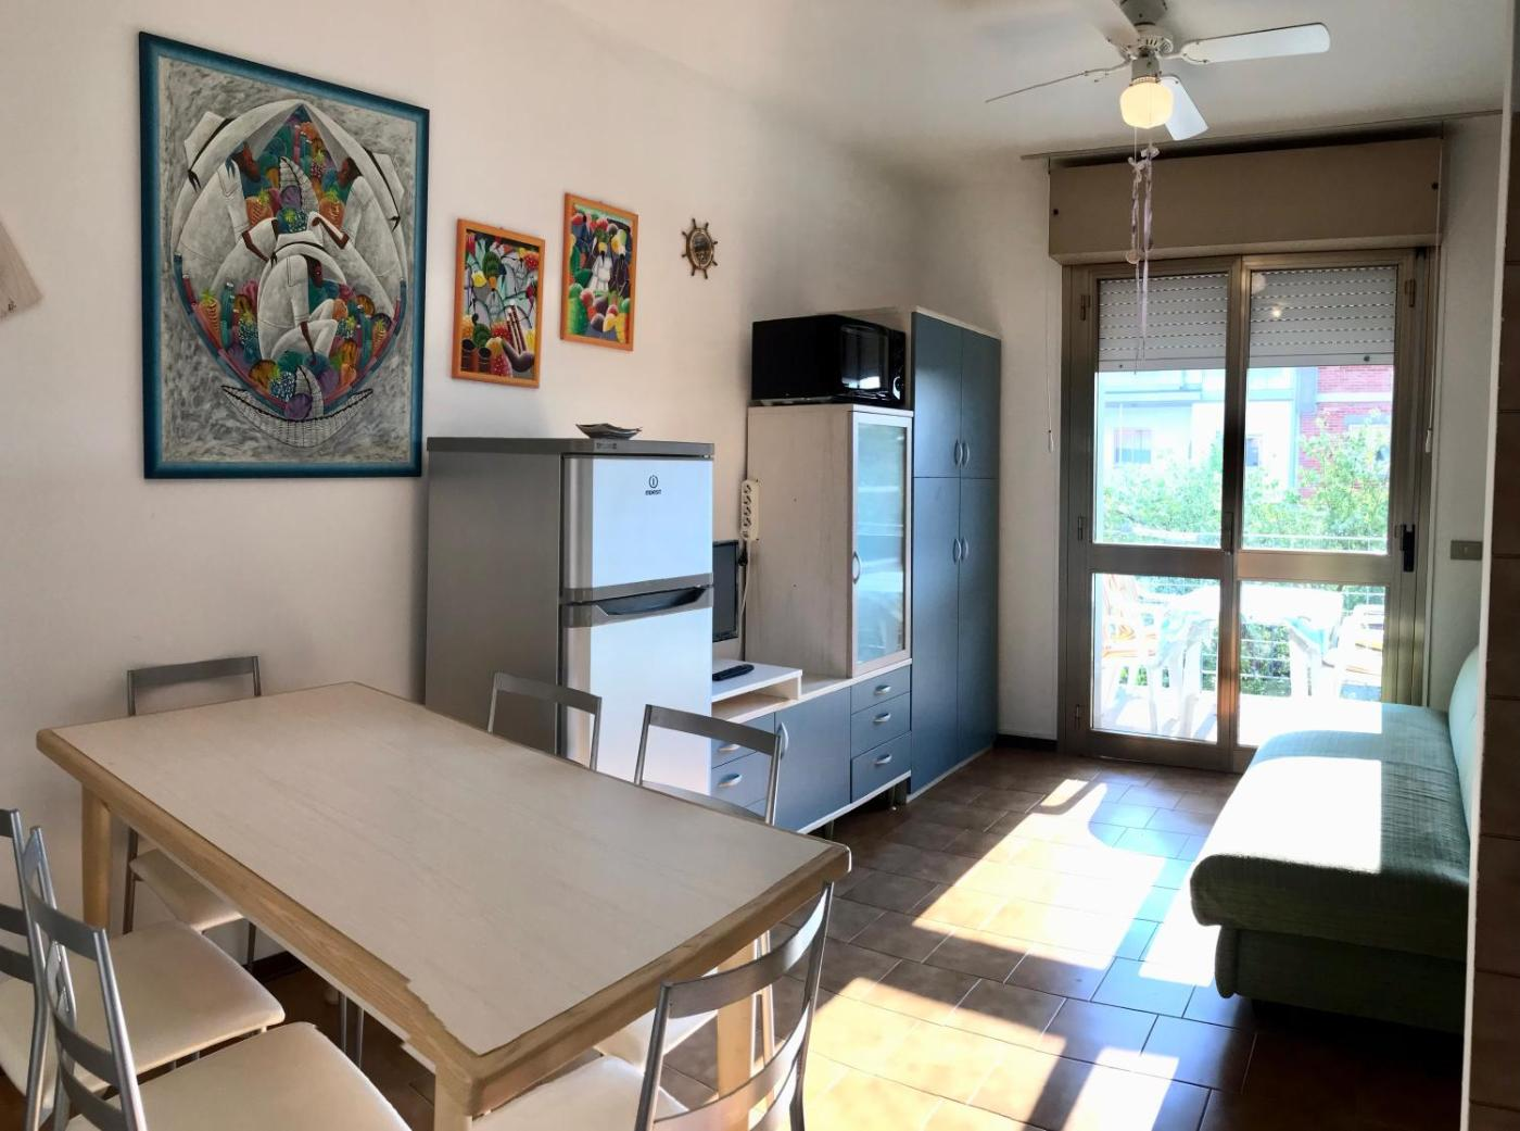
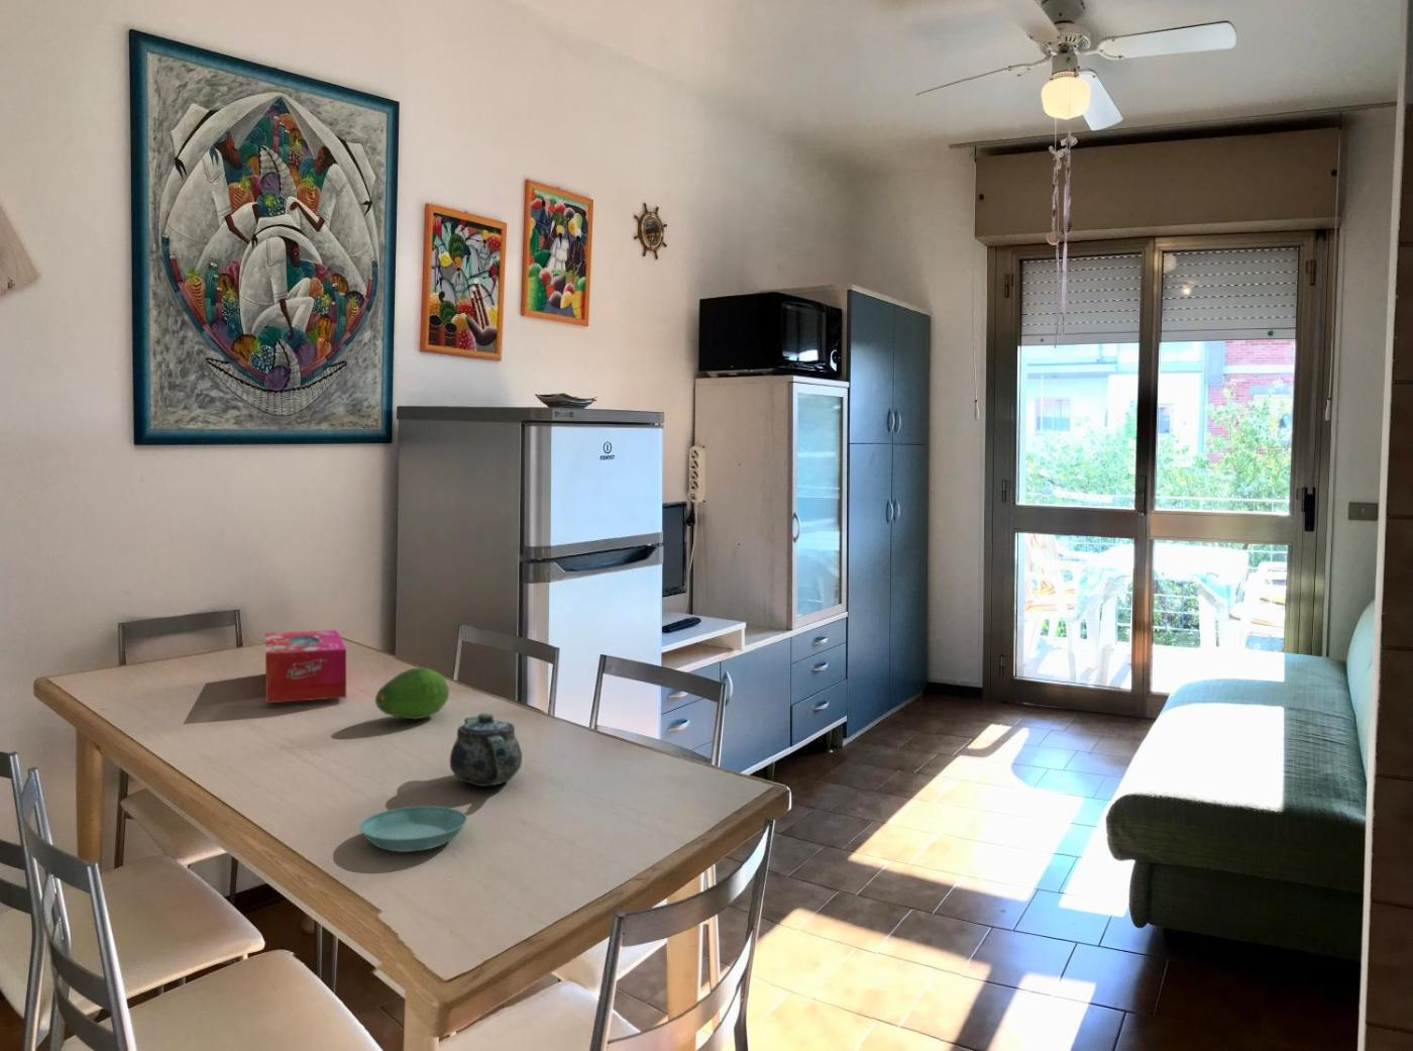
+ saucer (414, 830)
+ tissue box (304, 663)
+ fruit (412, 693)
+ chinaware (486, 749)
